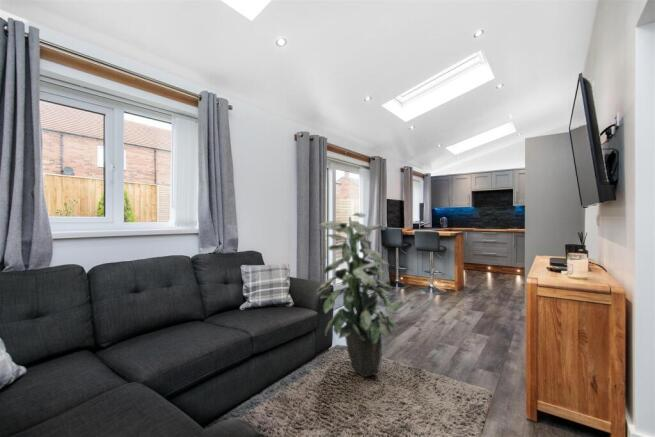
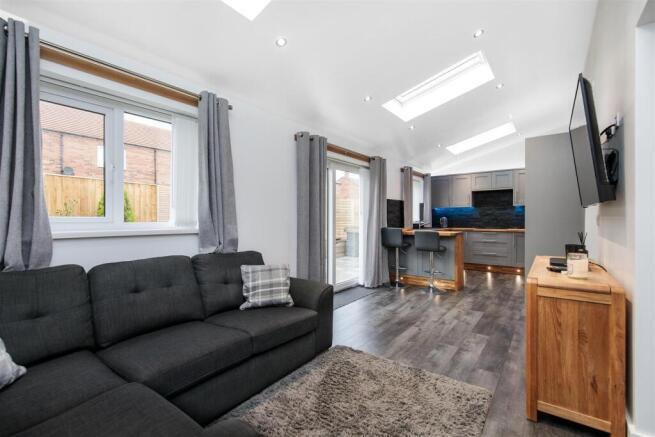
- indoor plant (356, 291)
